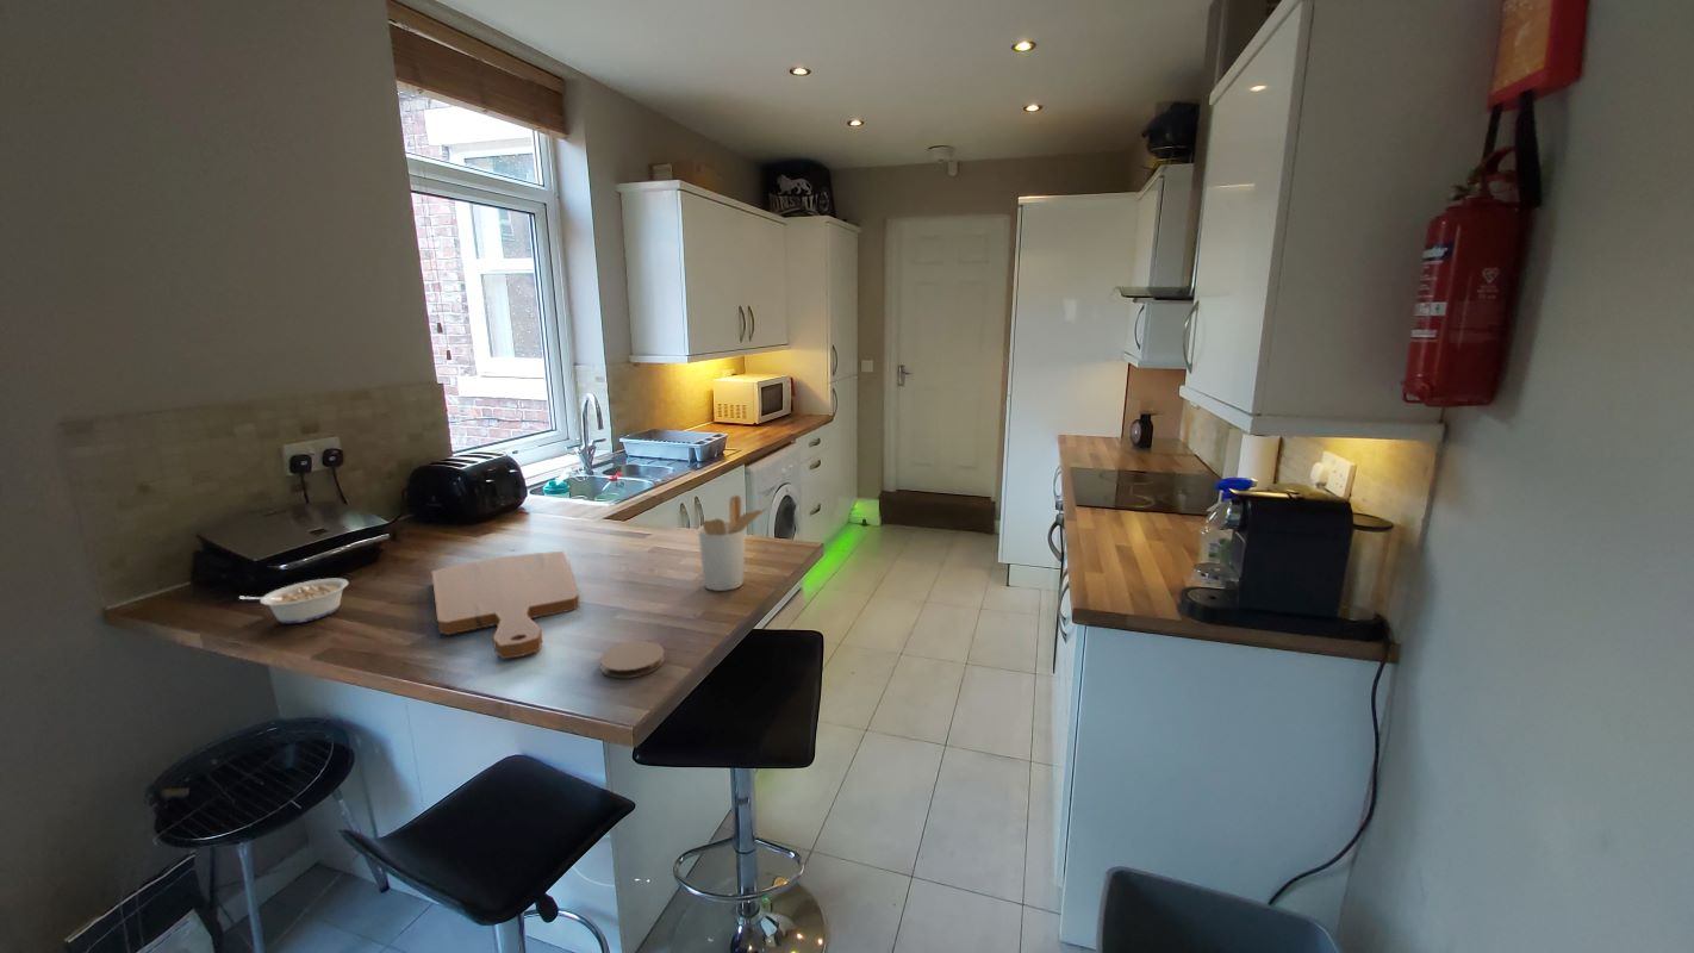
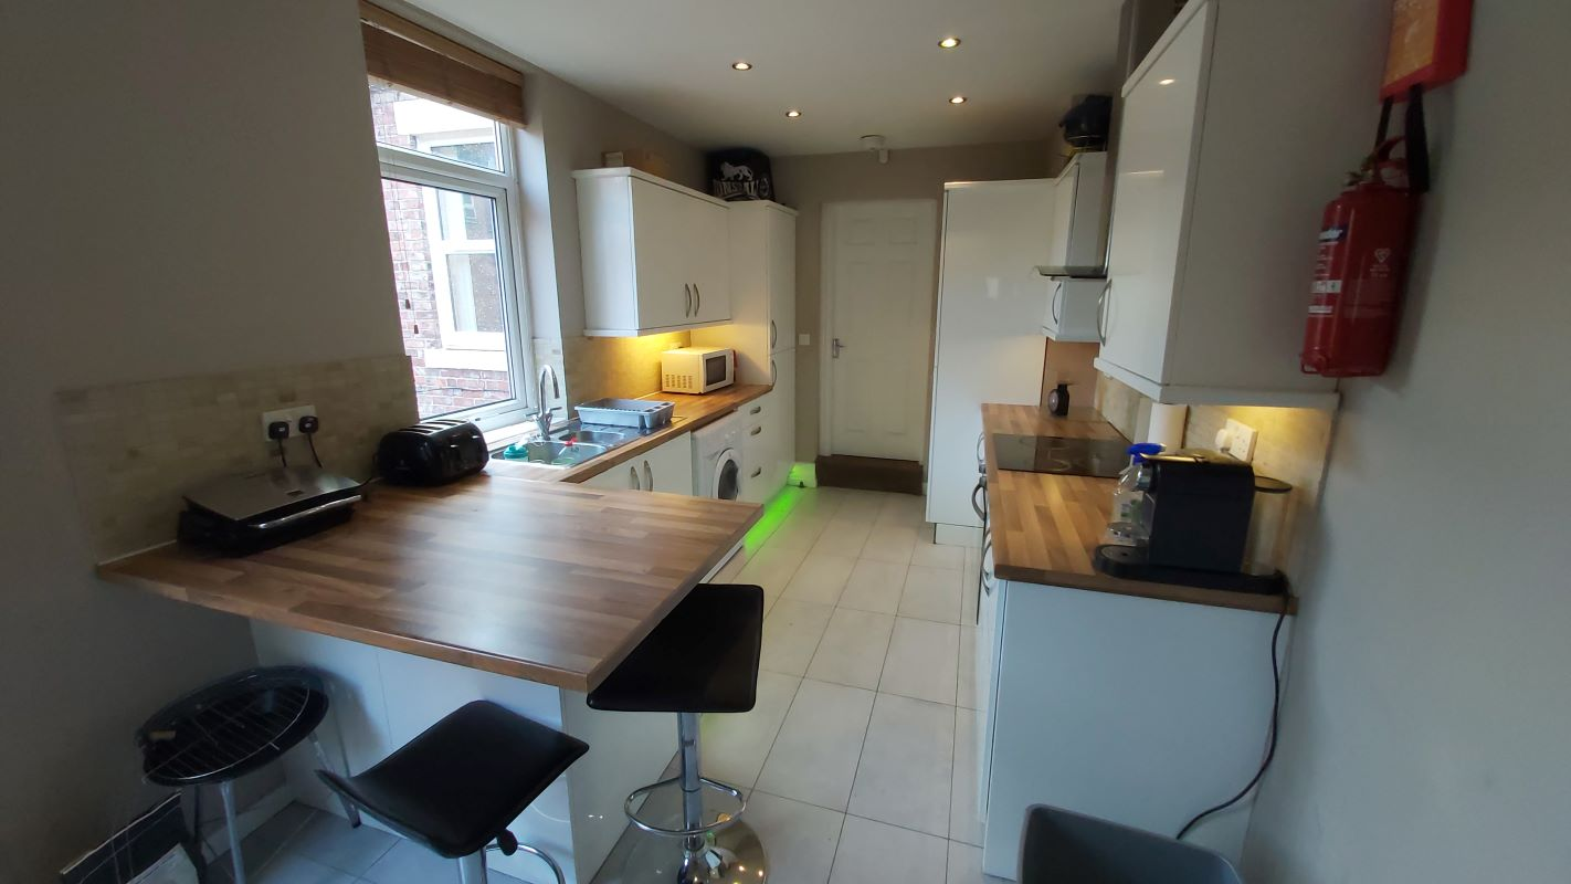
- cutting board (506, 591)
- legume (304, 600)
- coaster (633, 659)
- utensil holder (733, 543)
